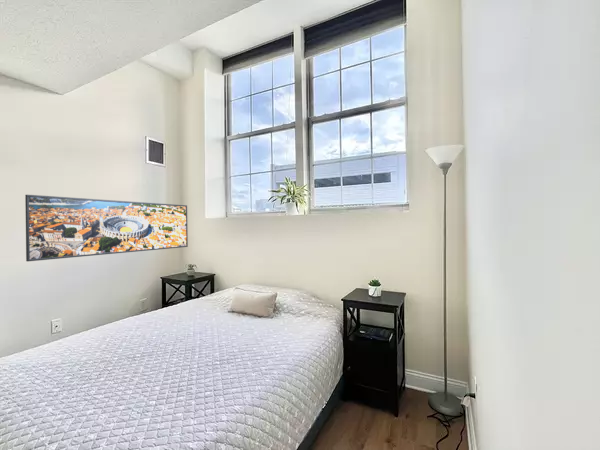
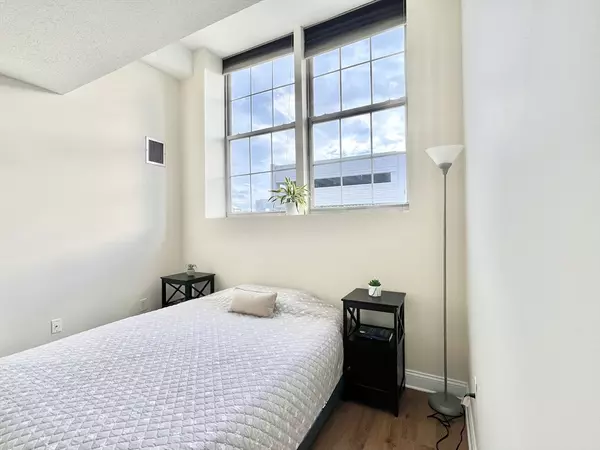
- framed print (125, 226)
